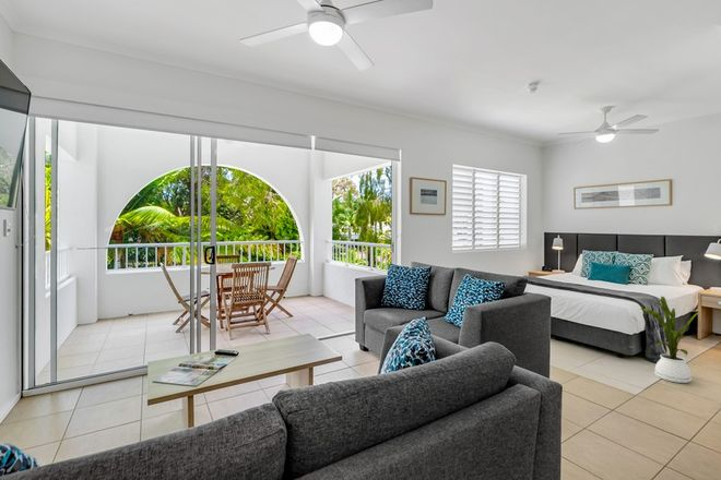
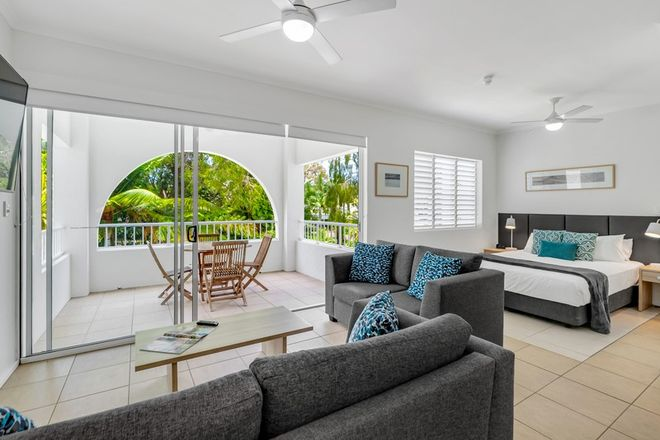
- house plant (670, 336)
